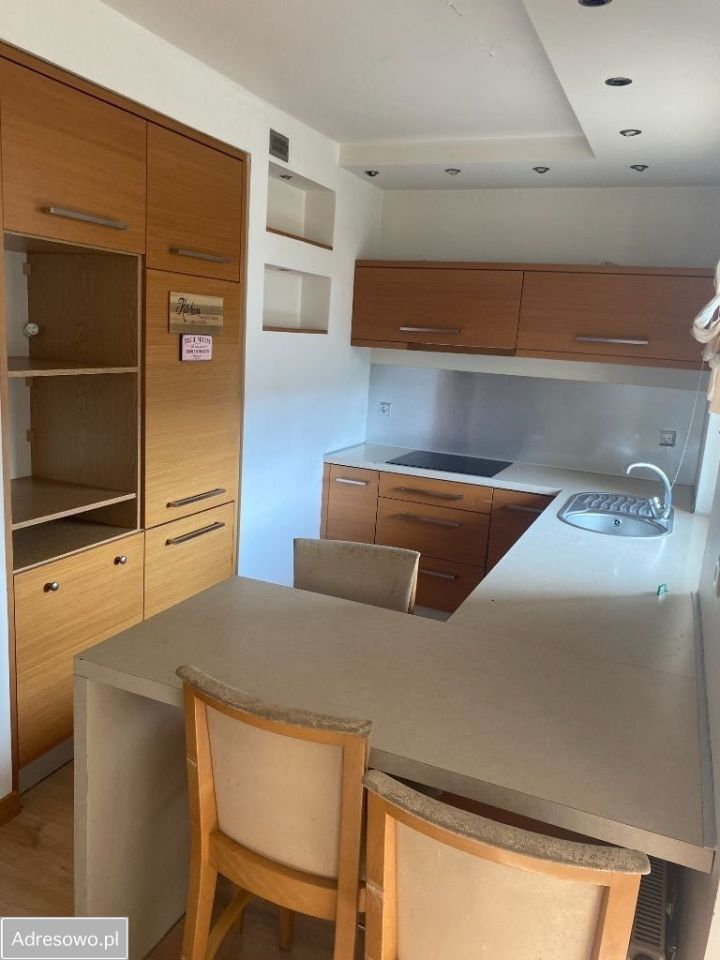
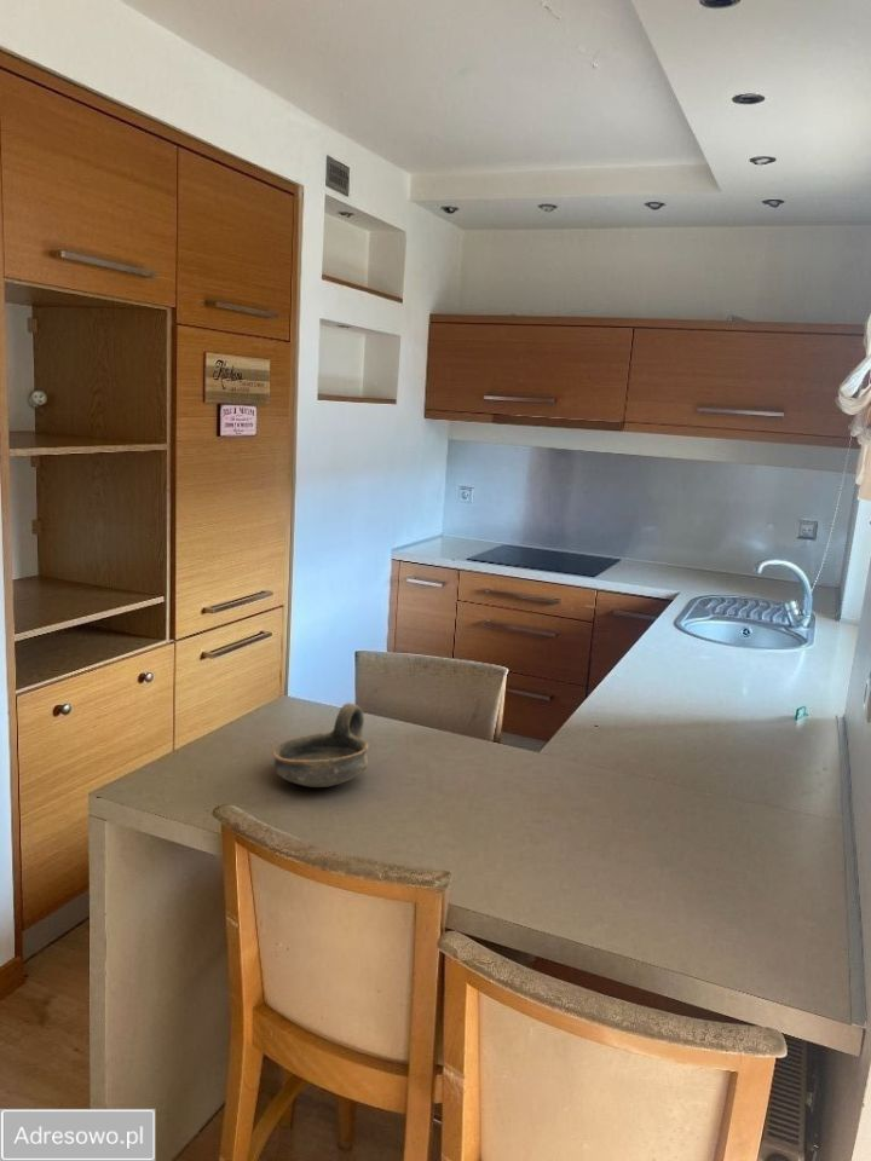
+ oil lamp (329, 747)
